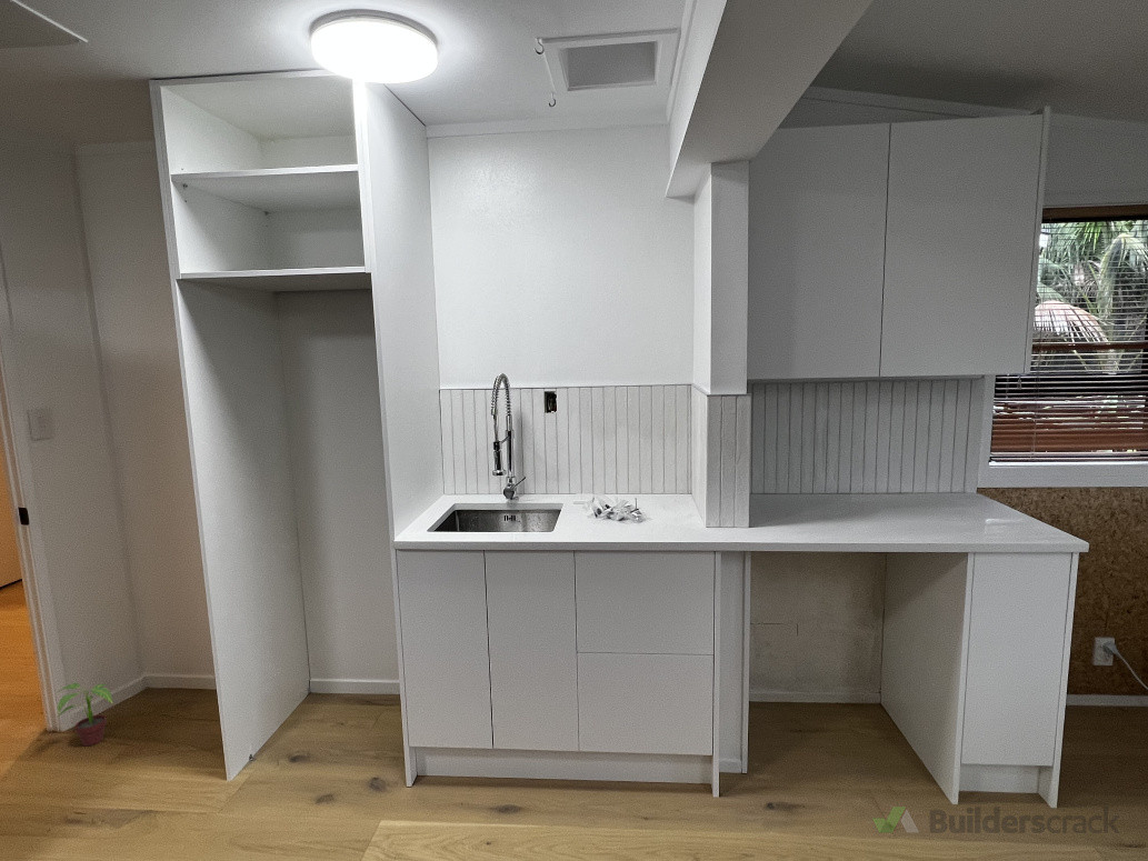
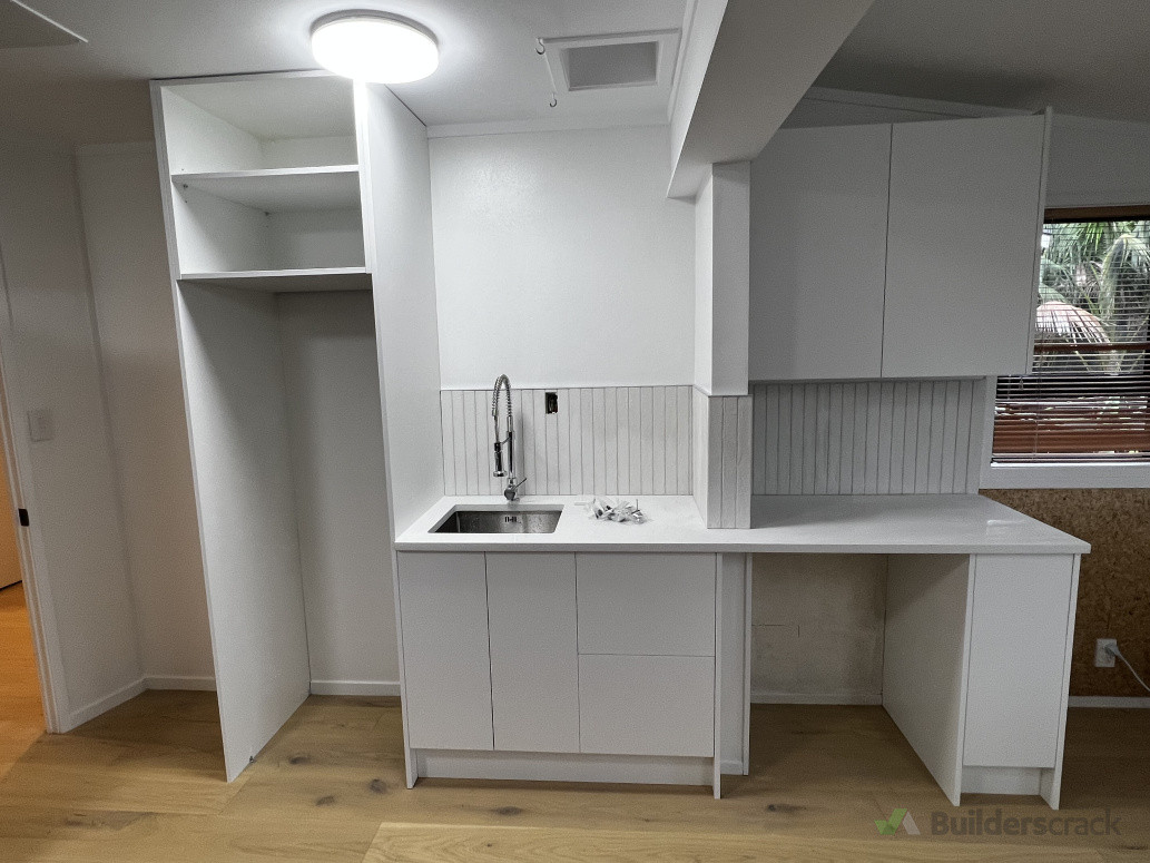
- potted plant (87, 713)
